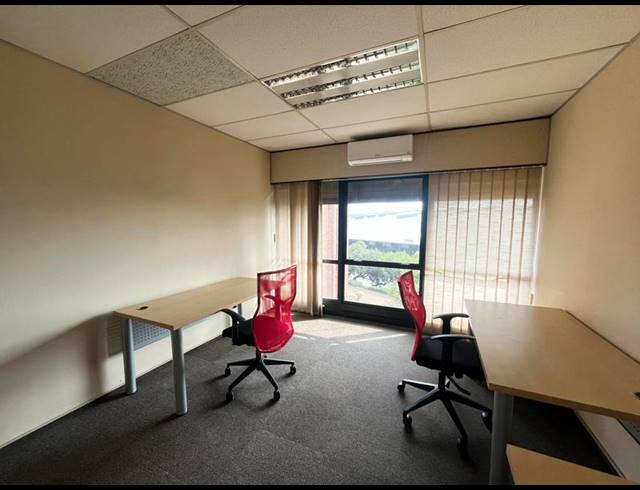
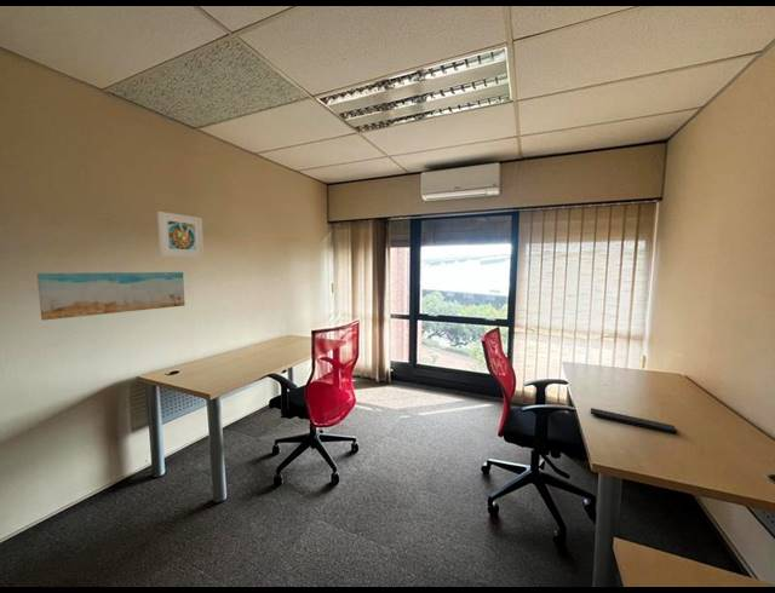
+ wall art (122, 292)
+ keyboard (630, 419)
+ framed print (182, 236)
